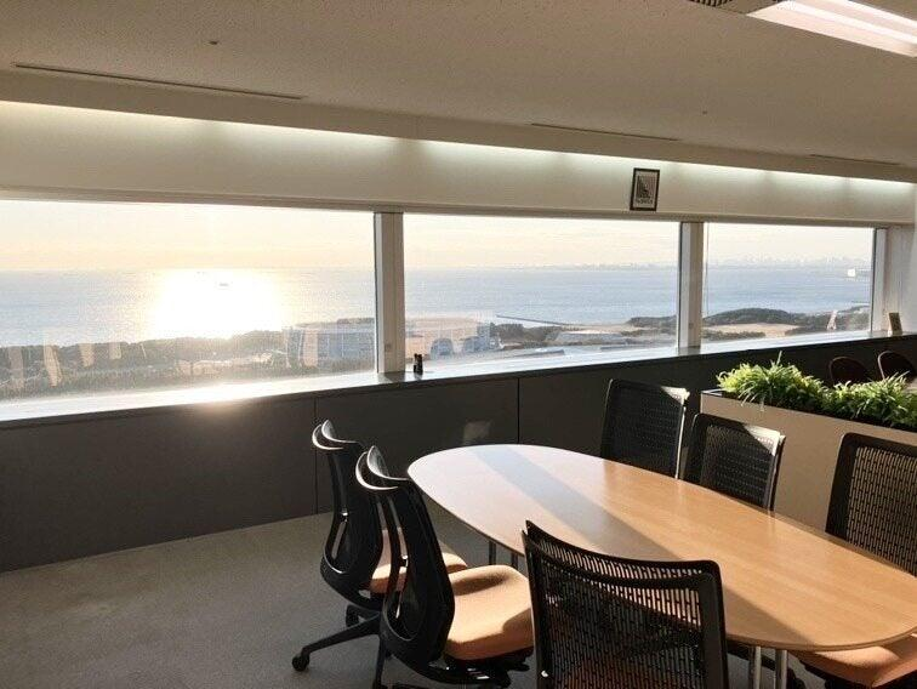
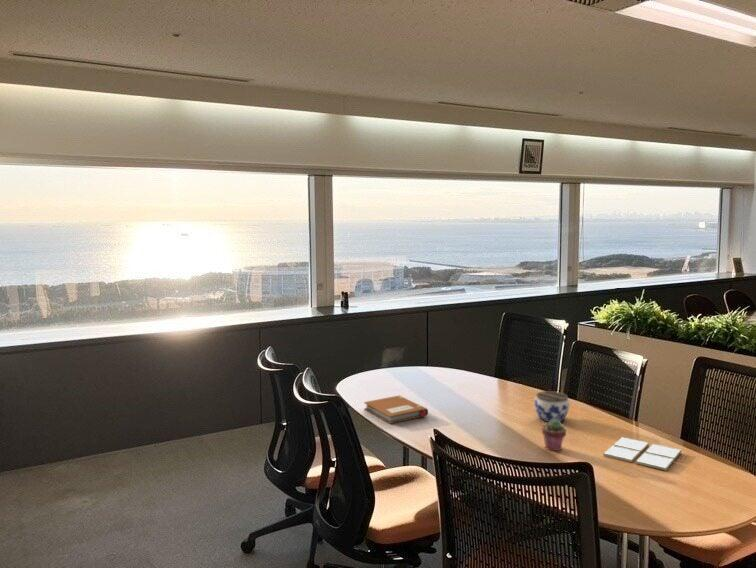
+ potted succulent (553, 434)
+ notebook (396, 408)
+ drink coaster (643, 453)
+ jar (551, 406)
